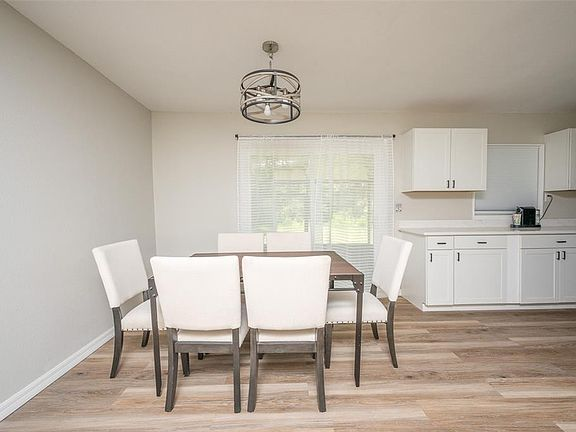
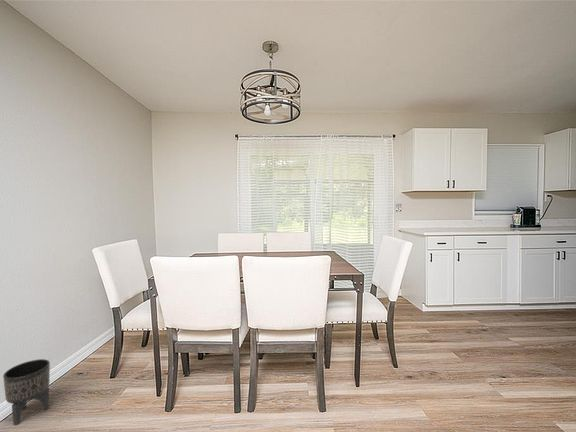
+ planter (28, 390)
